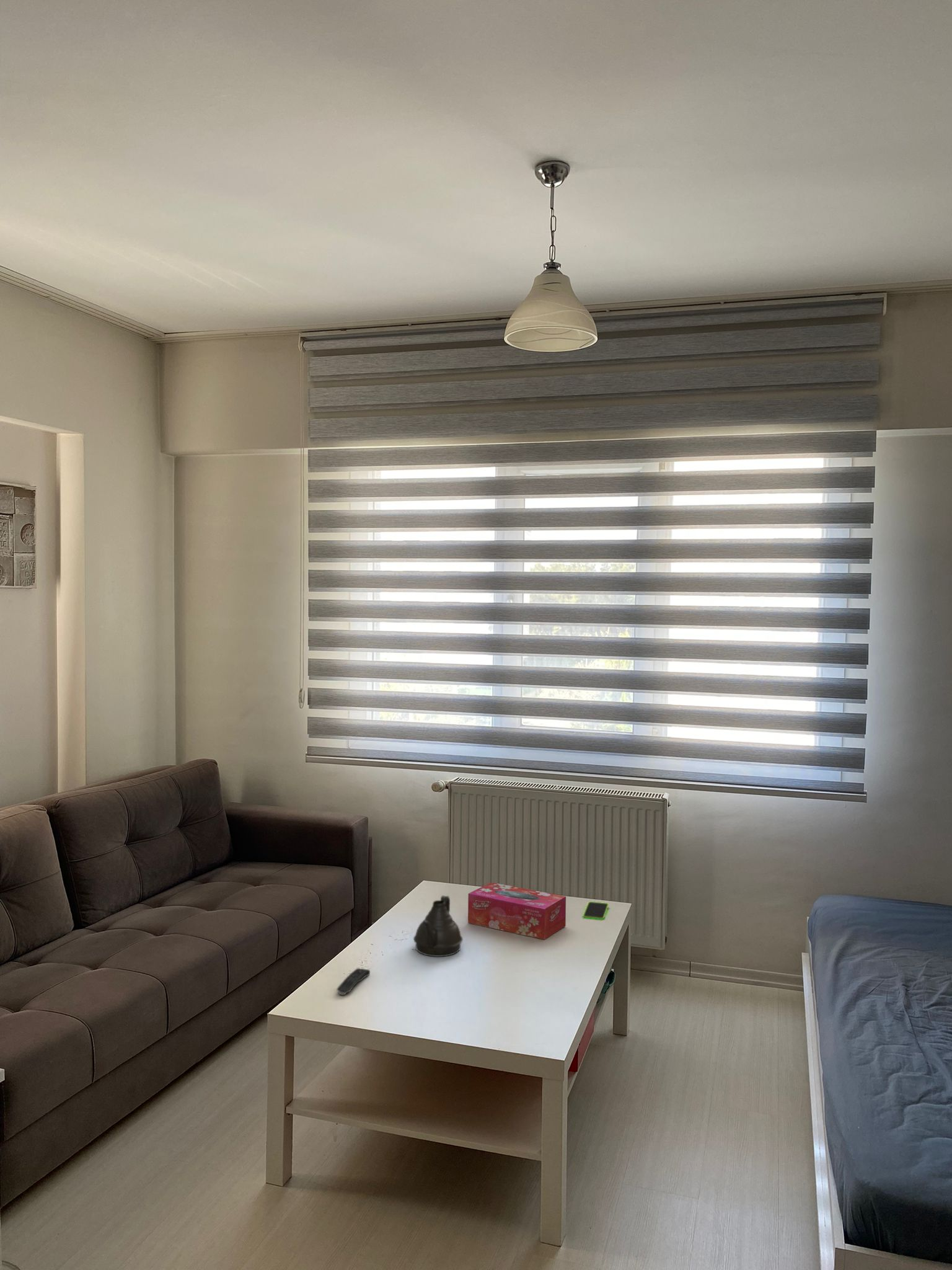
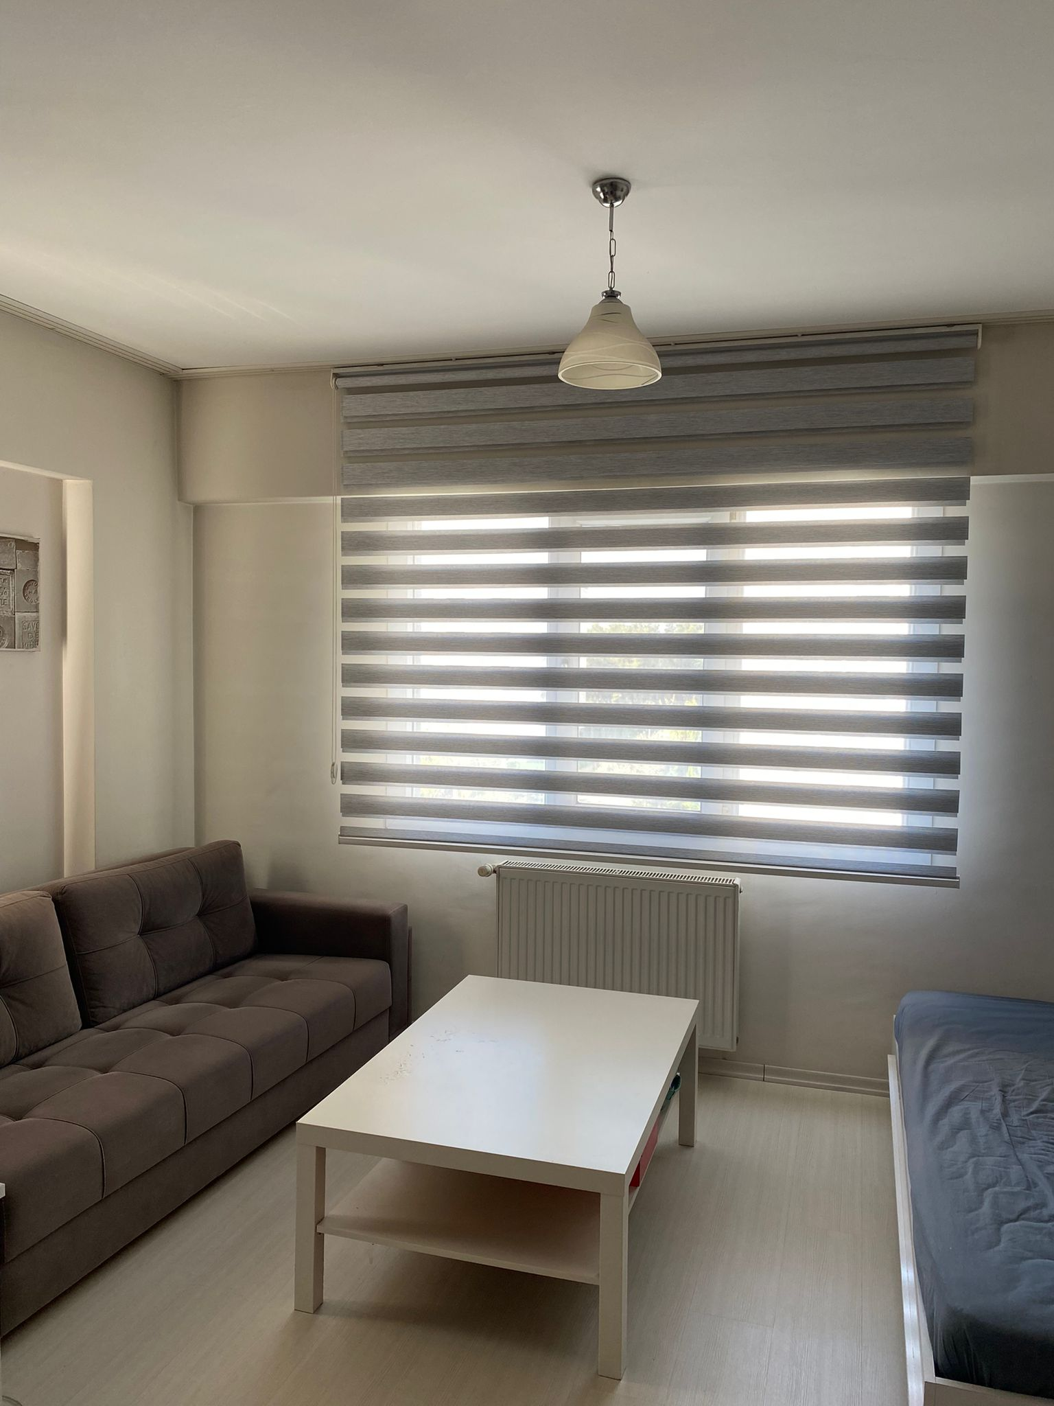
- smartphone (596, 910)
- tissue box (516, 910)
- teapot (434, 928)
- remote control (353, 981)
